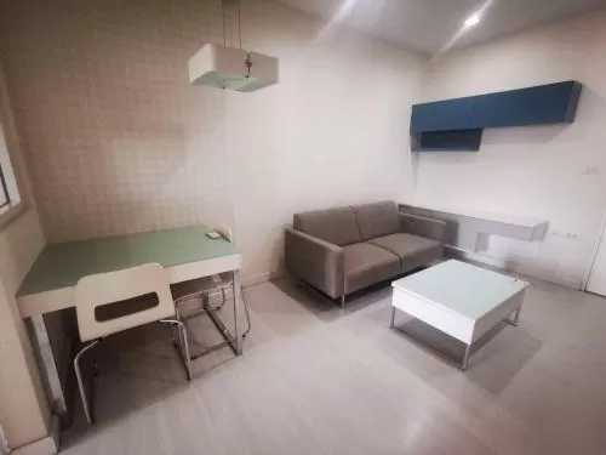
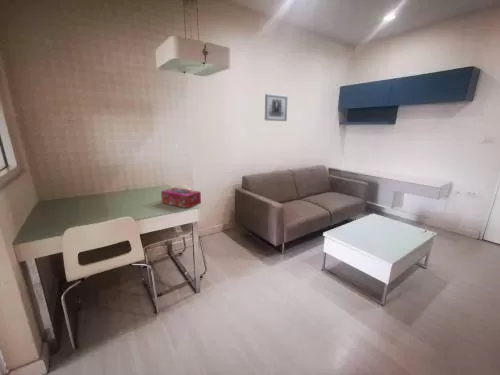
+ wall art (276, 108)
+ tissue box (181, 197)
